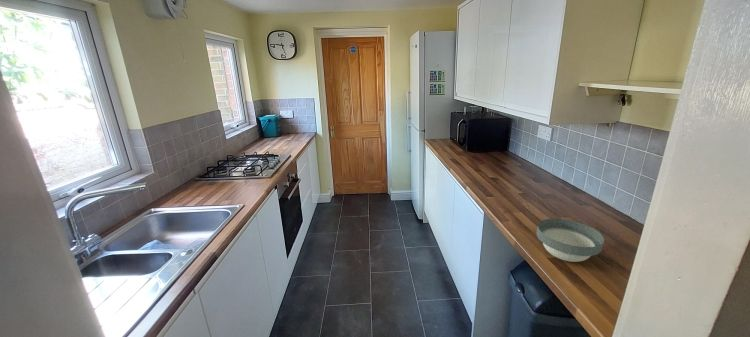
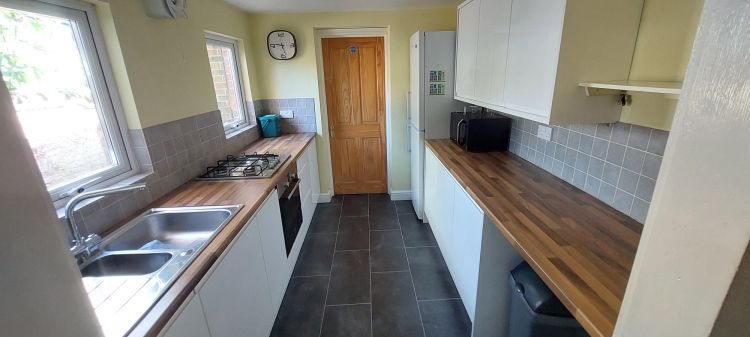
- bowl (567, 243)
